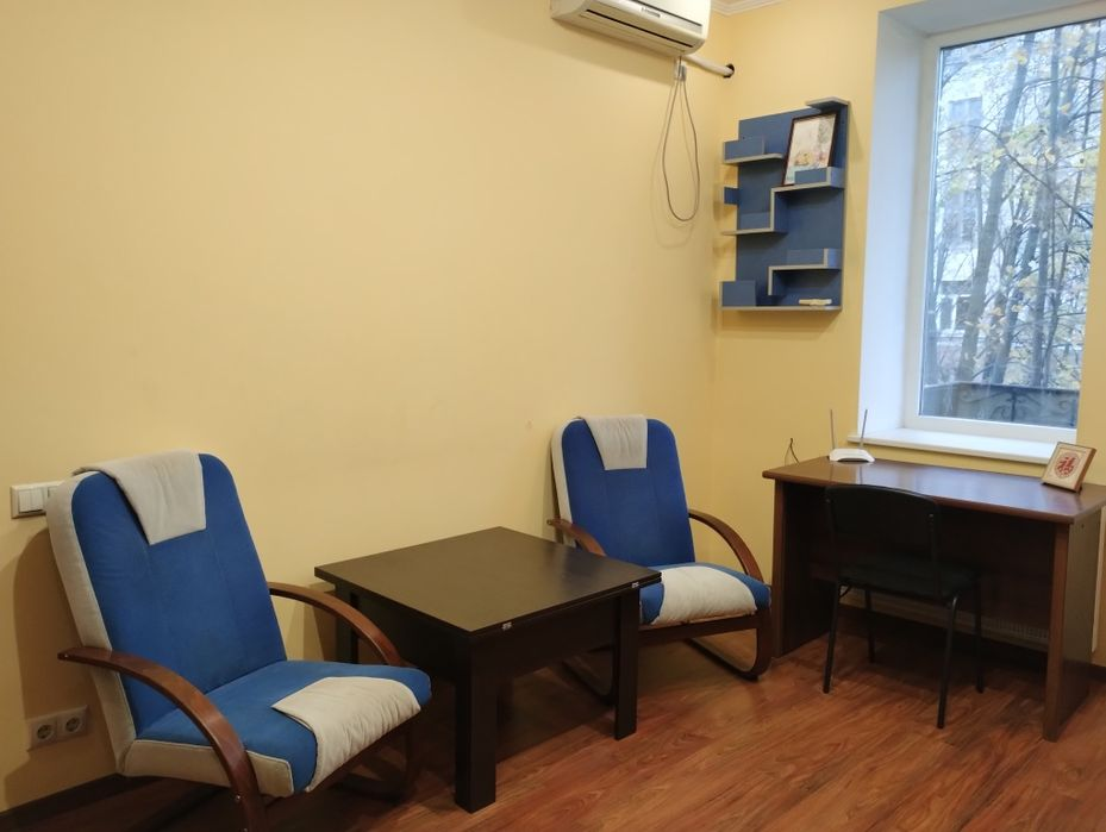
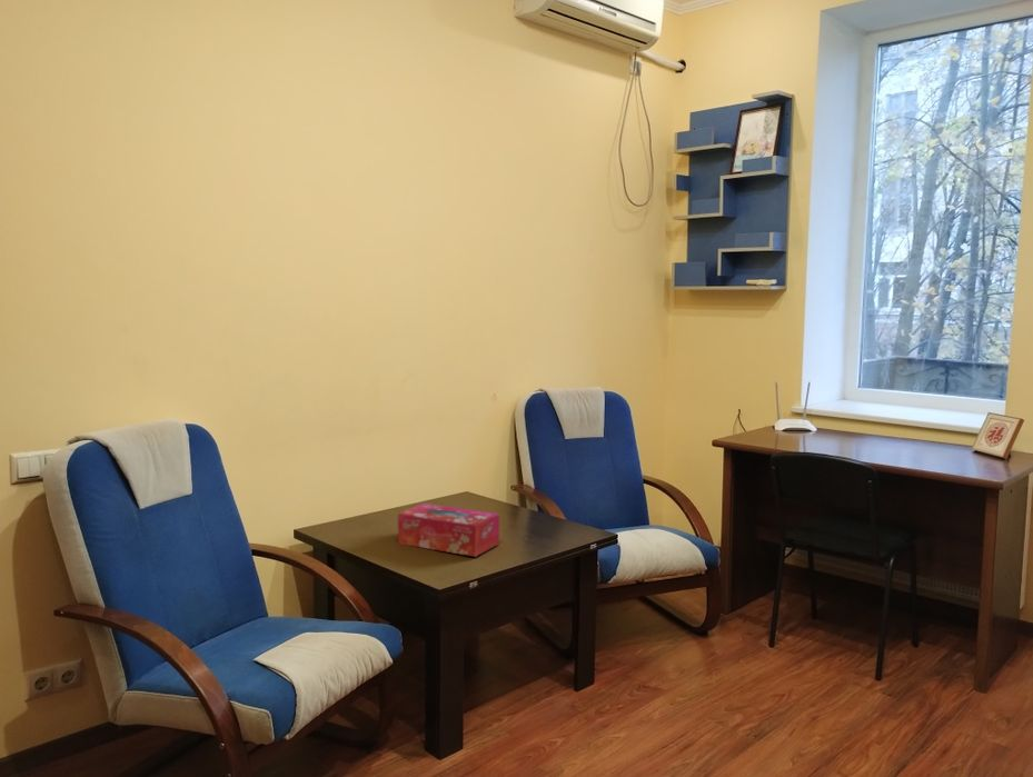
+ tissue box (448, 528)
